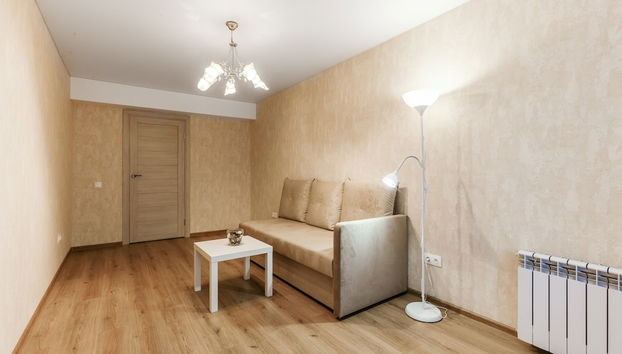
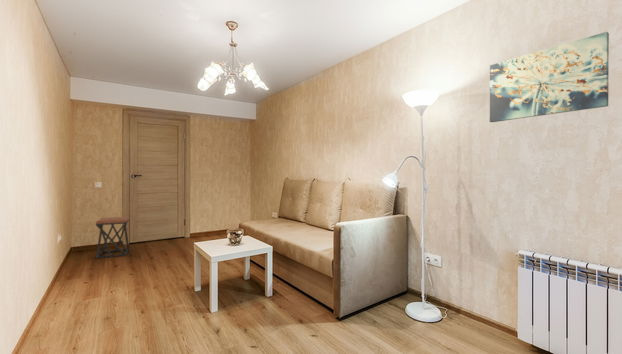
+ wall art (541, 83)
+ stool (114, 236)
